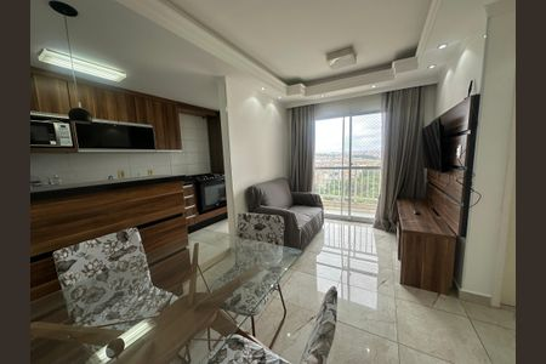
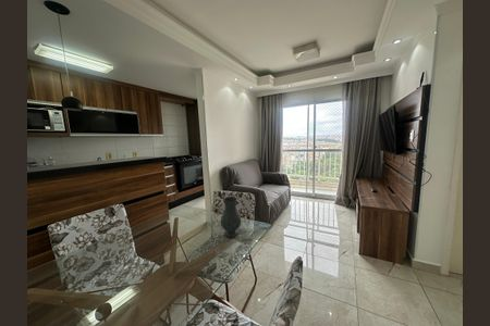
+ vase (230, 216)
